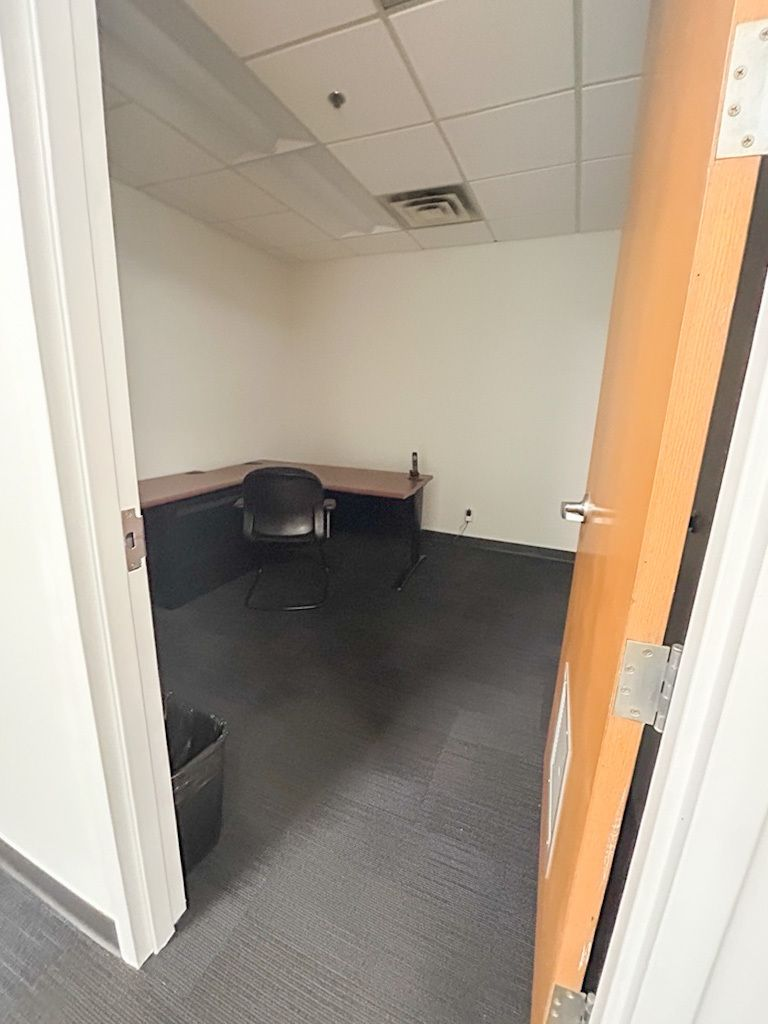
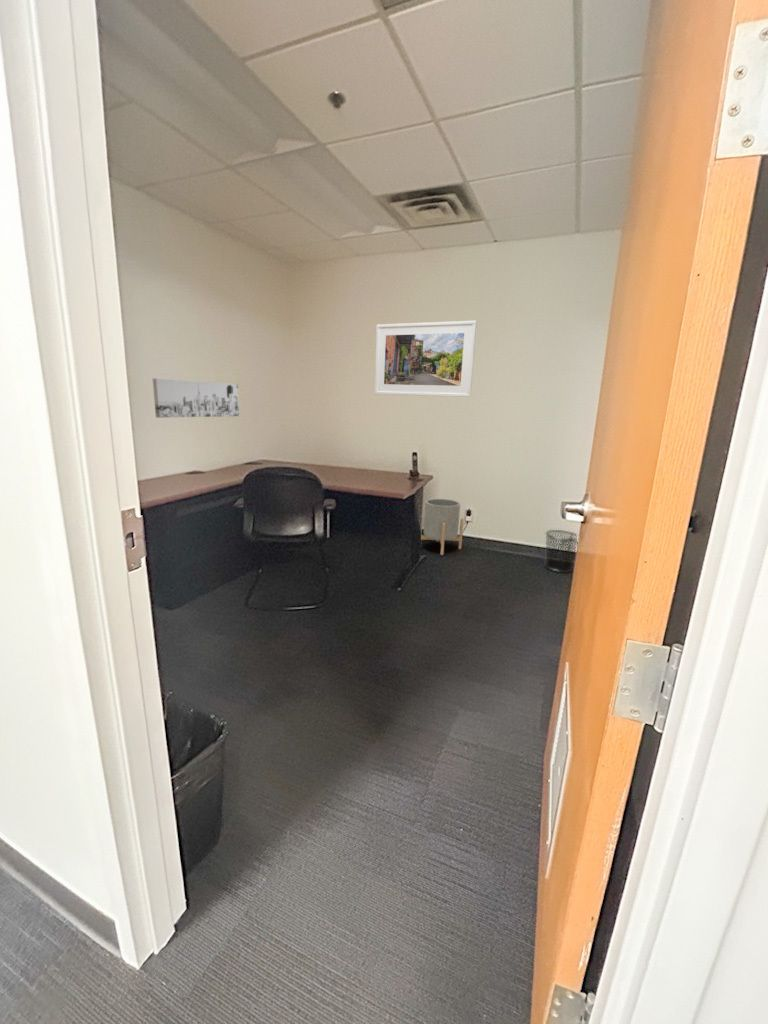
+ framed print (422, 359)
+ wall art (200, 399)
+ waste bin (560, 551)
+ planter (441, 525)
